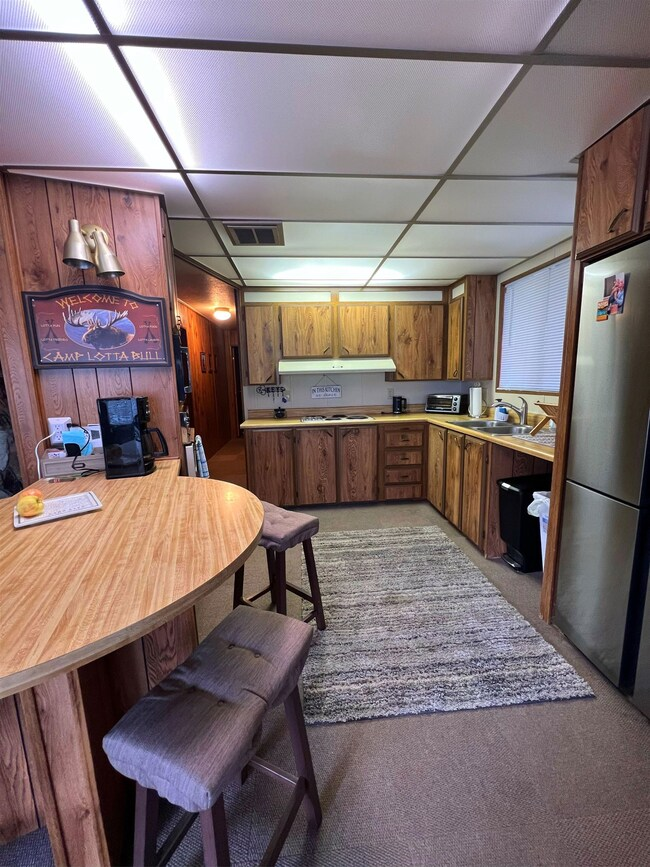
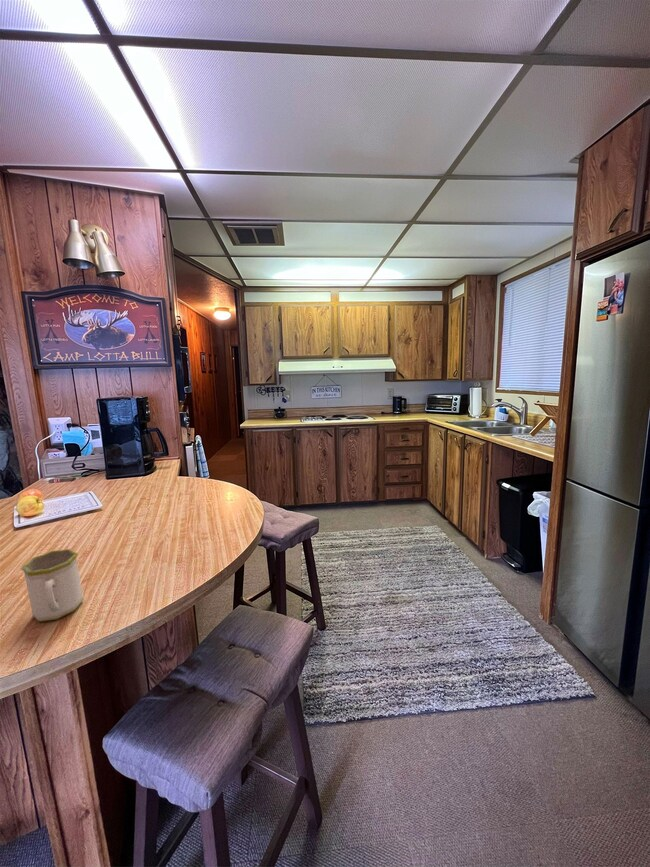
+ mug (53, 588)
